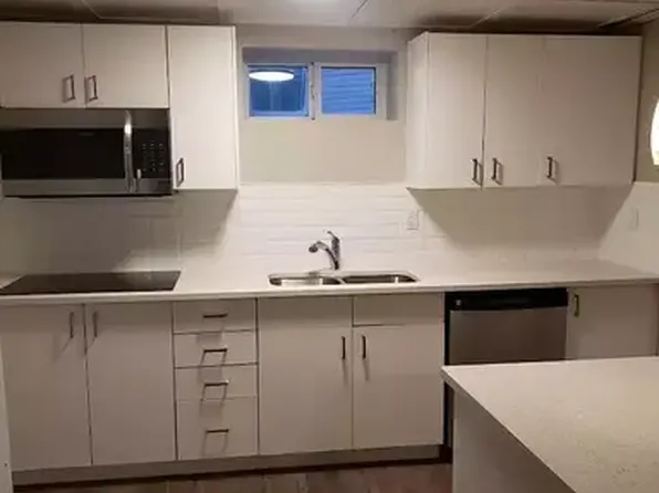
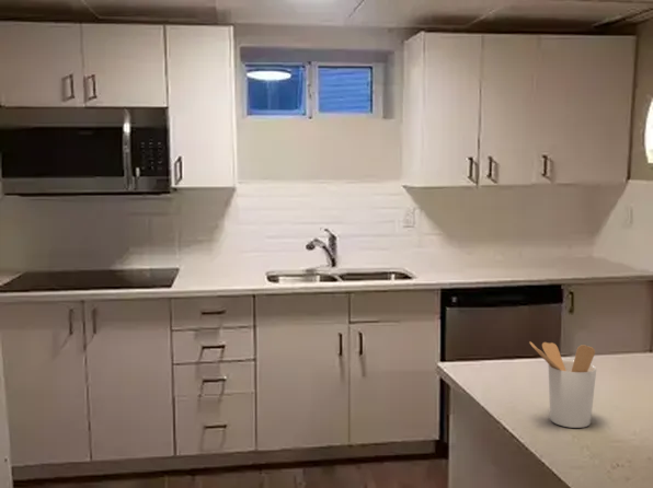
+ utensil holder (560, 381)
